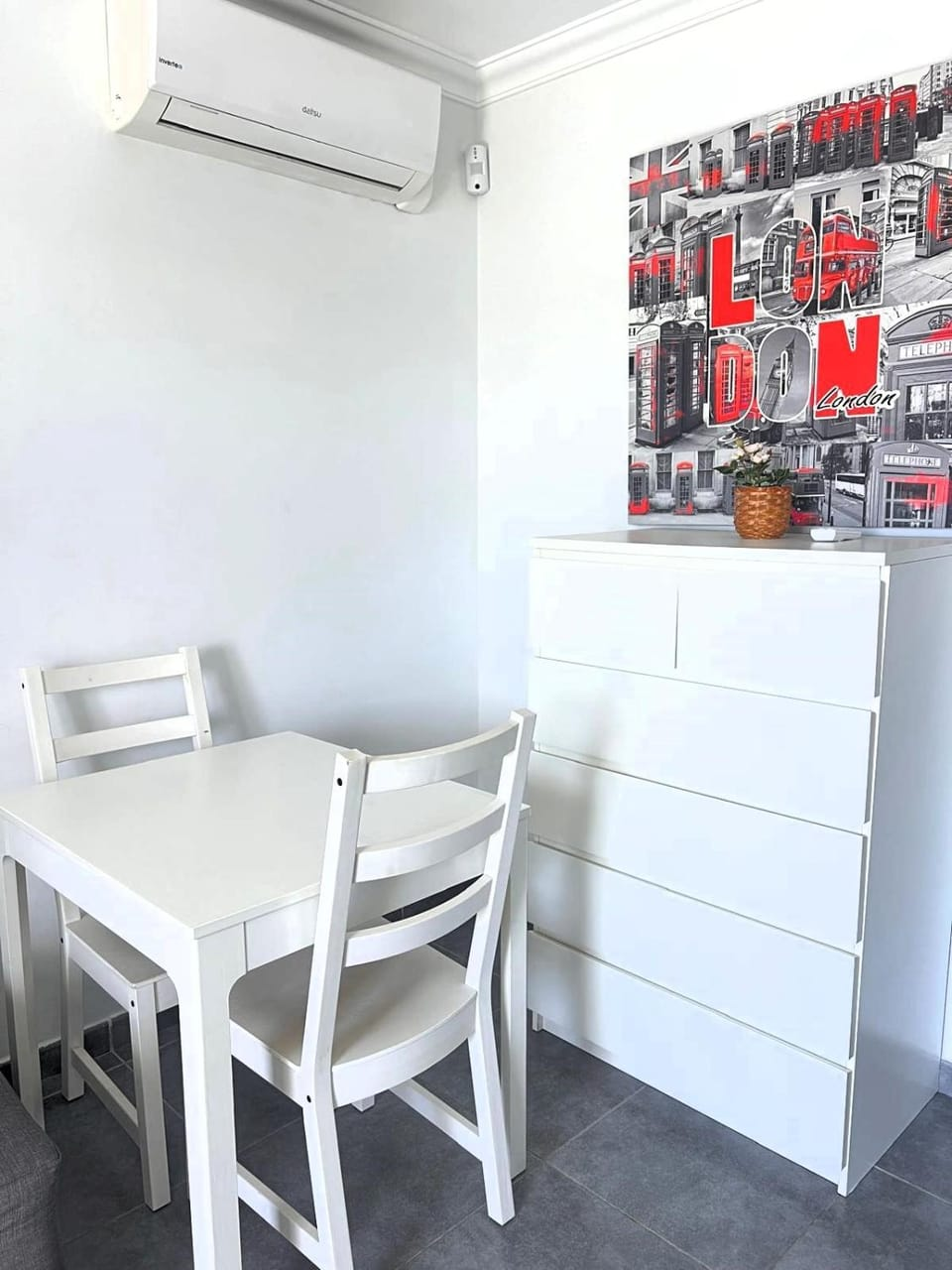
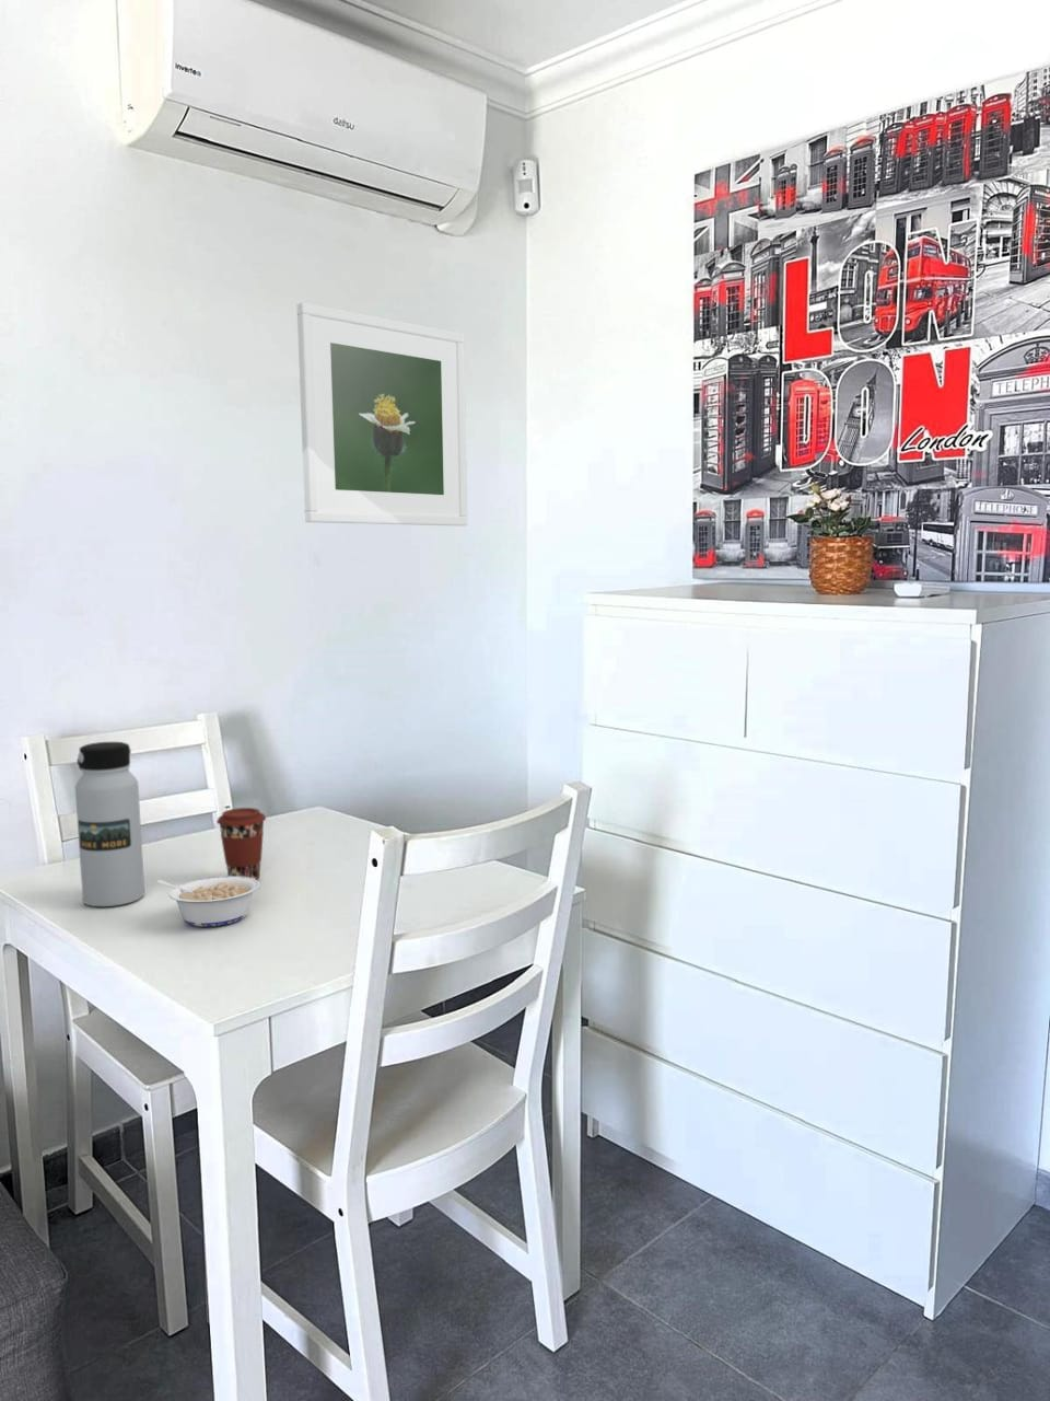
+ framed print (388, 423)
+ coffee cup (242, 845)
+ water bottle (108, 822)
+ legume (211, 900)
